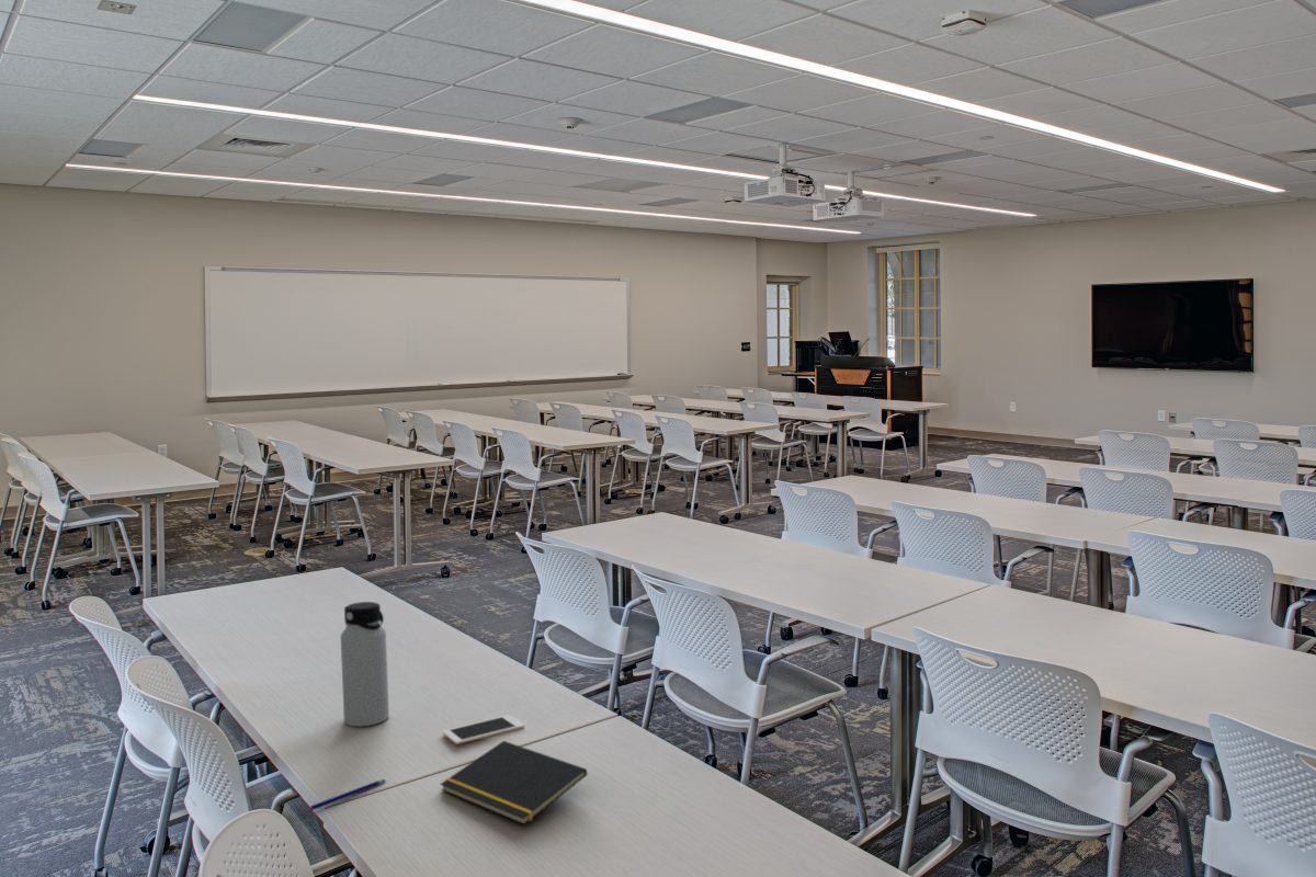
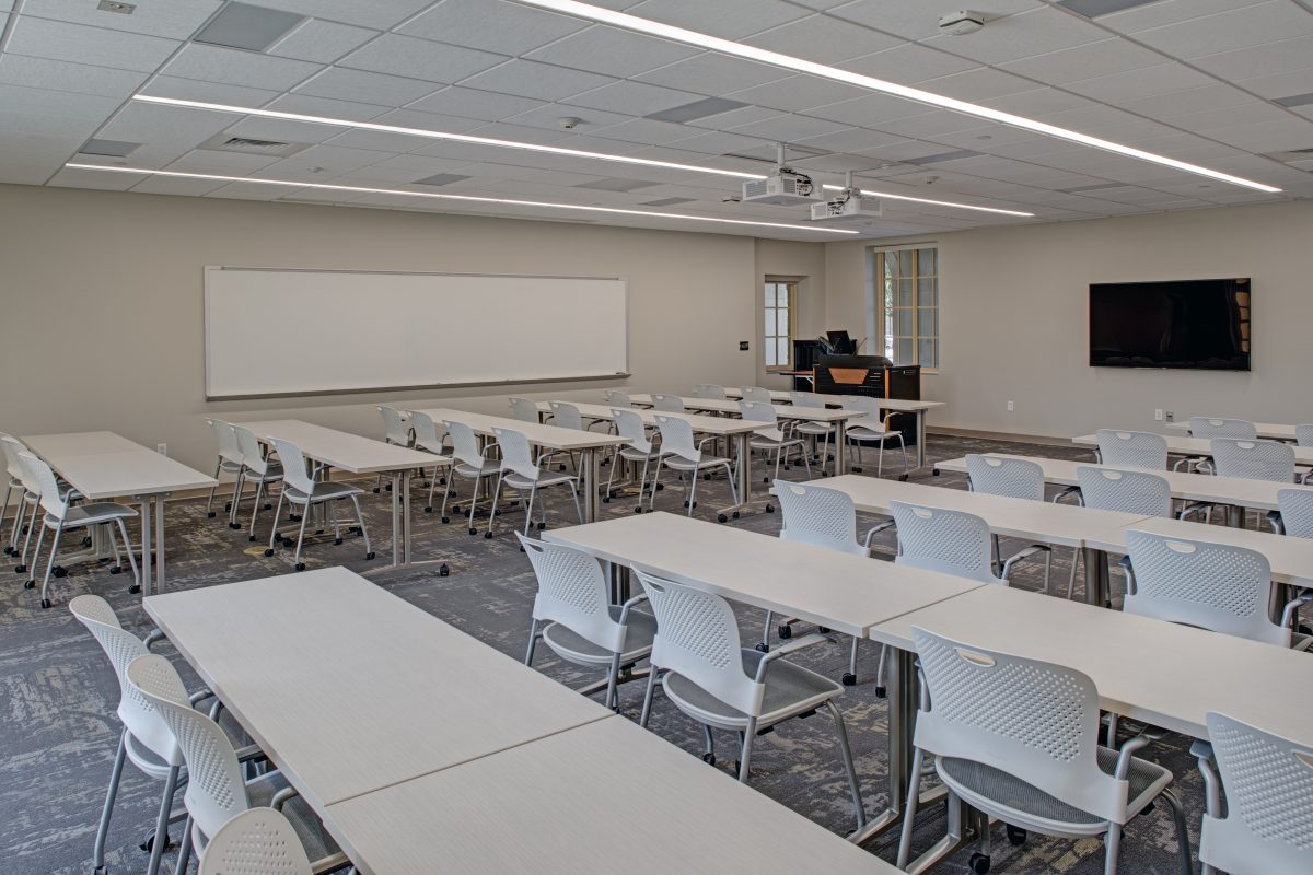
- water bottle (364, 662)
- notepad (513, 779)
- pen (349, 794)
- cell phone (484, 729)
